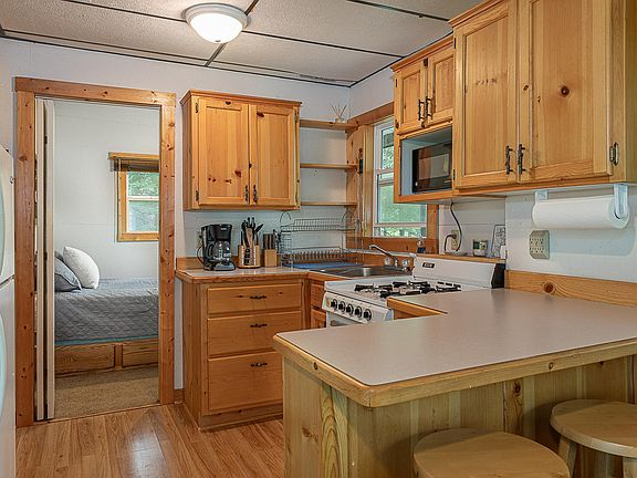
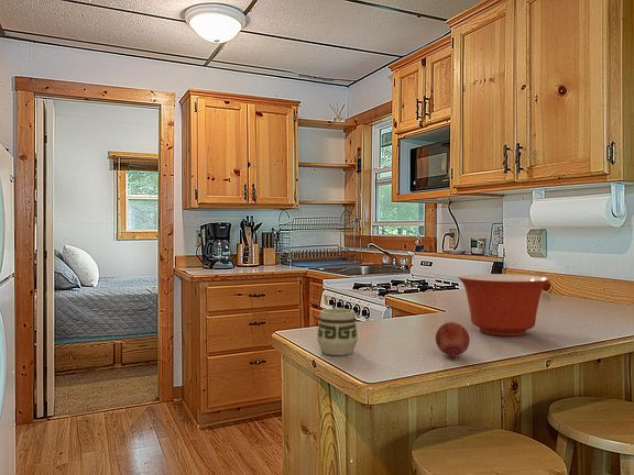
+ mixing bowl (502, 303)
+ cup (337, 331)
+ fruit (452, 339)
